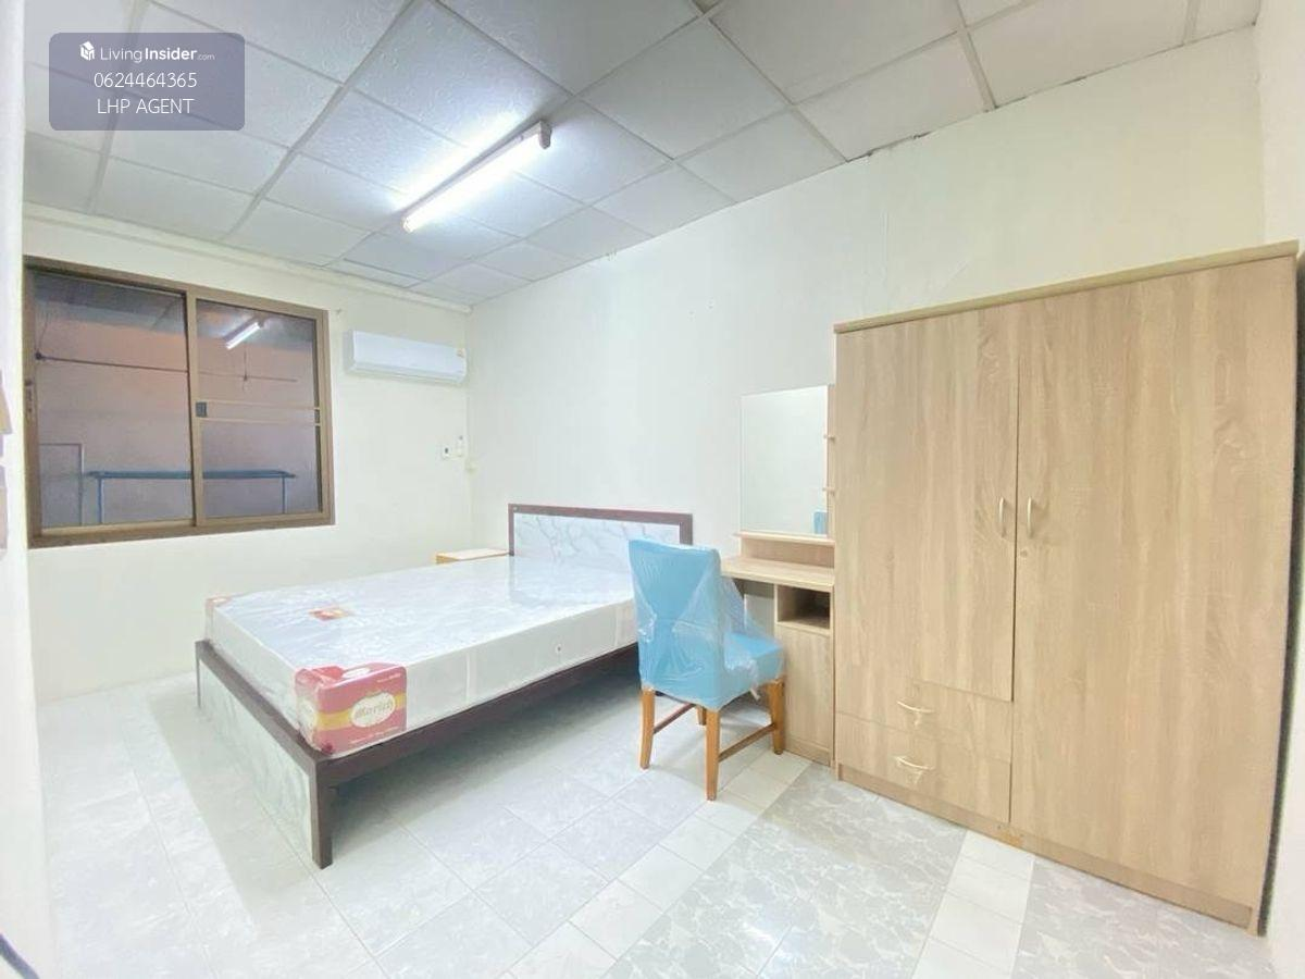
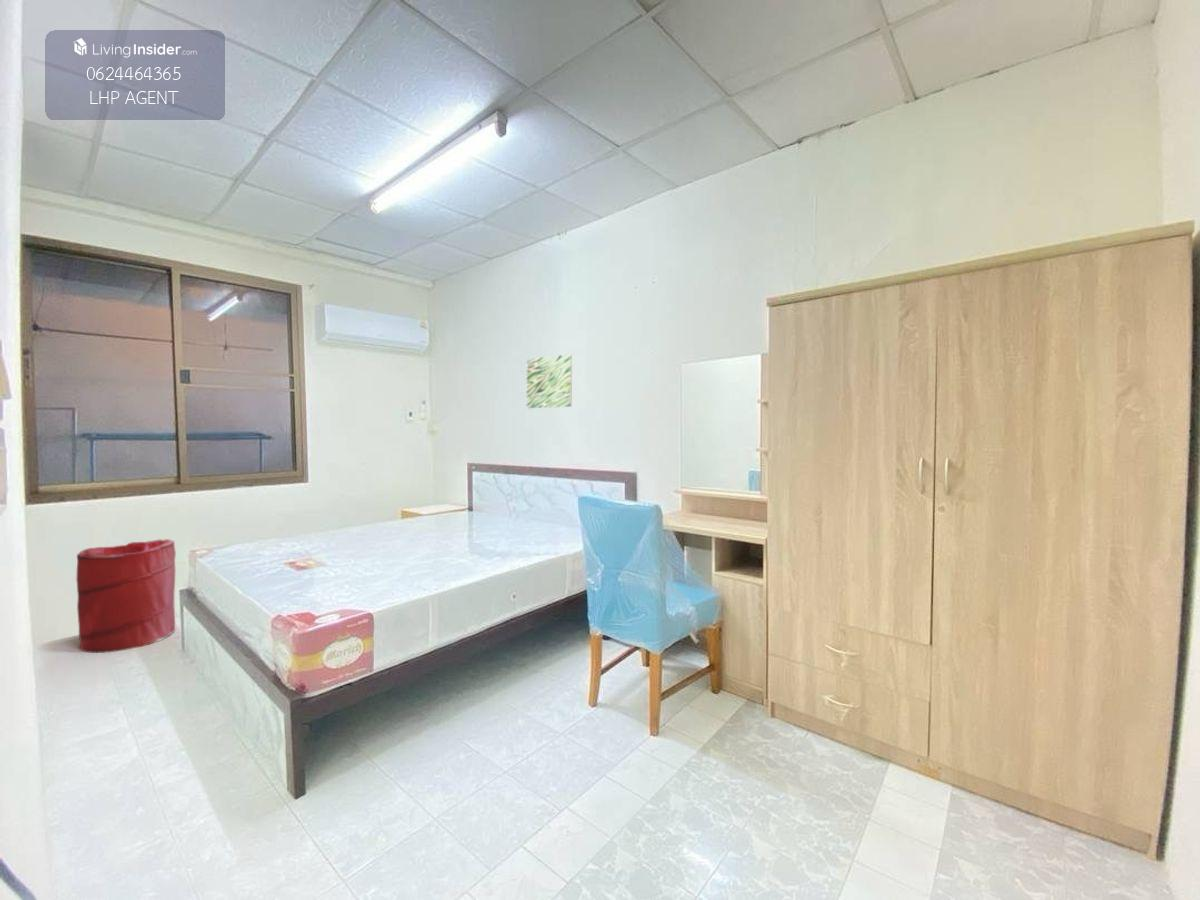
+ laundry hamper (129, 590)
+ wall art (548, 382)
